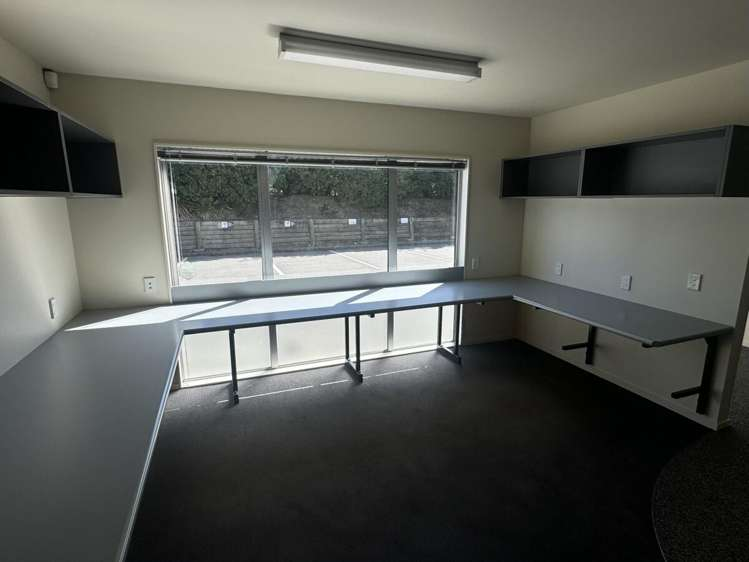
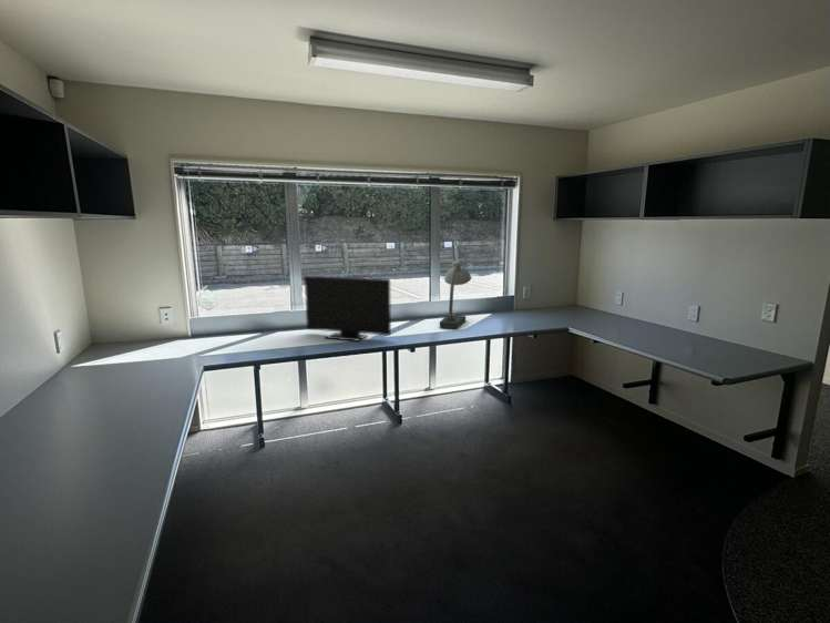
+ computer monitor (345, 307)
+ desk lamp (452, 292)
